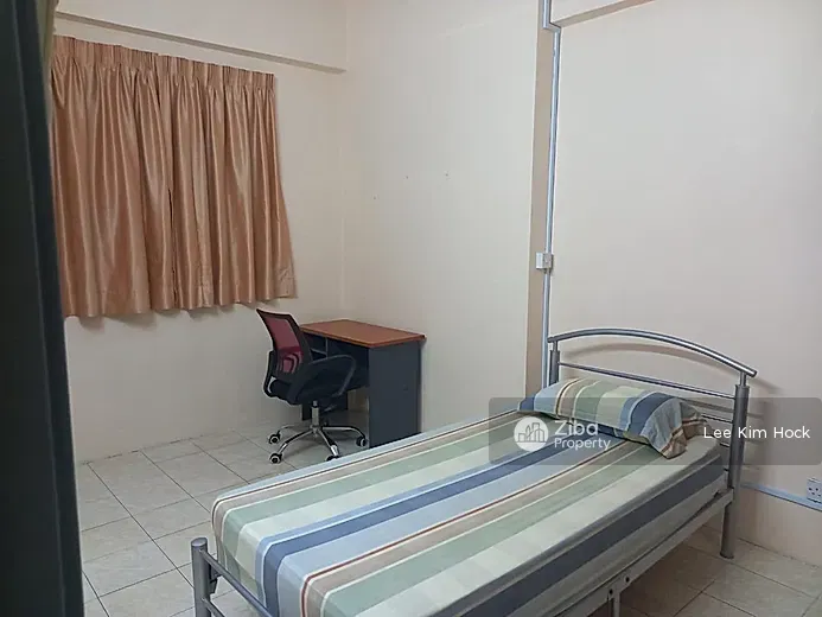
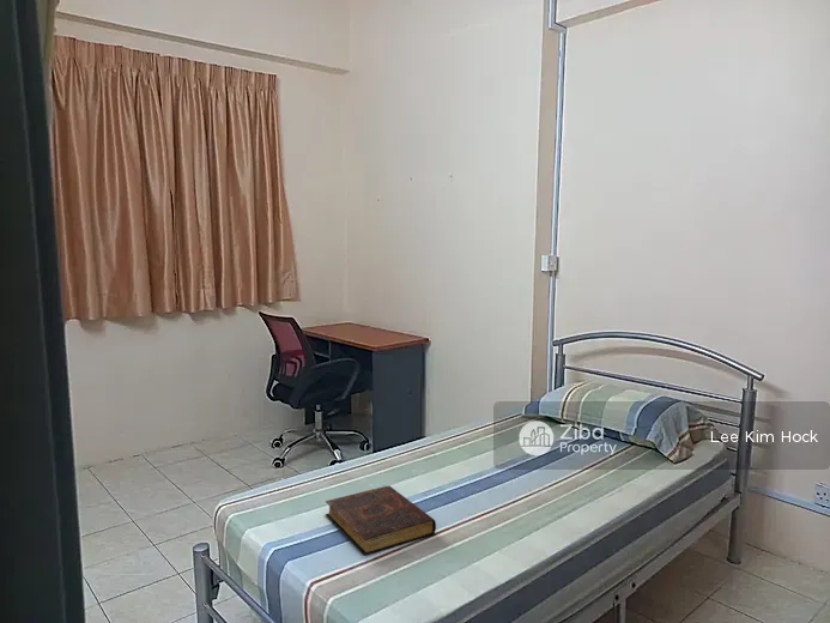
+ book (378, 516)
